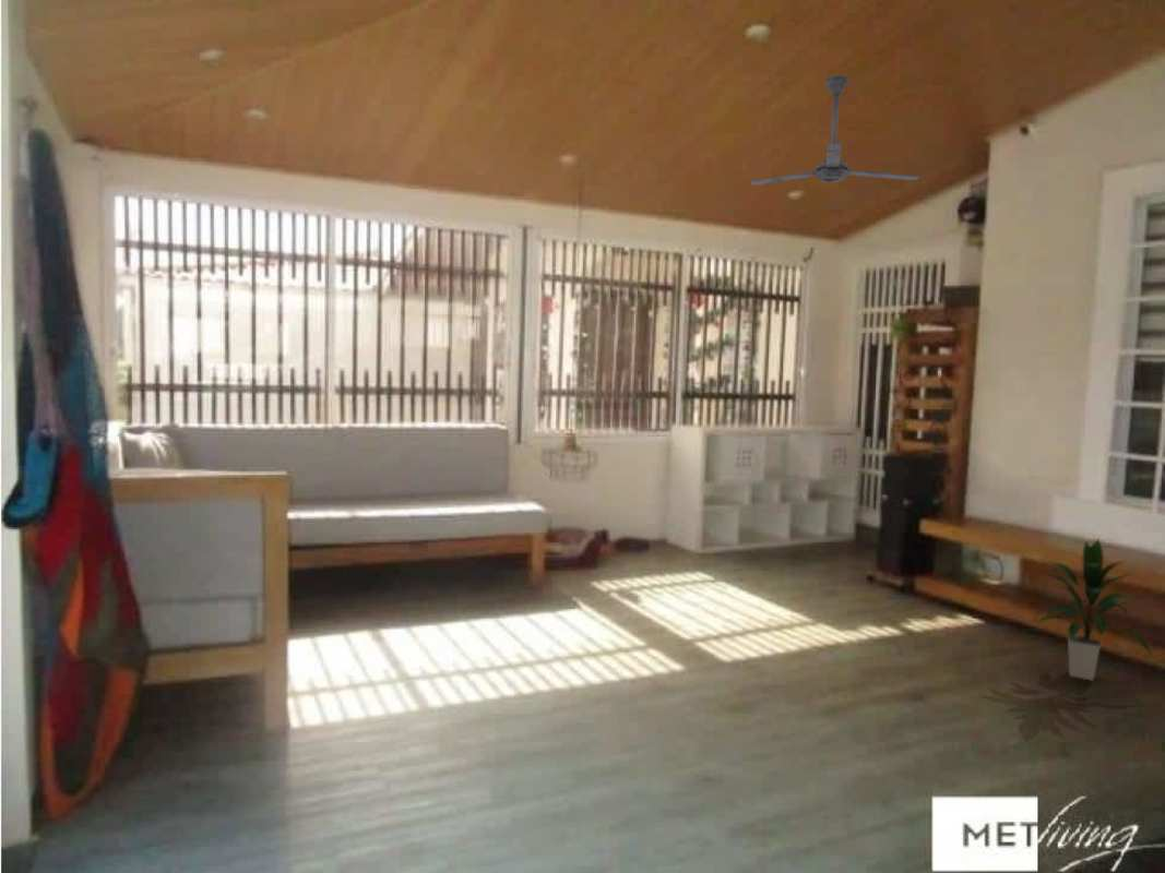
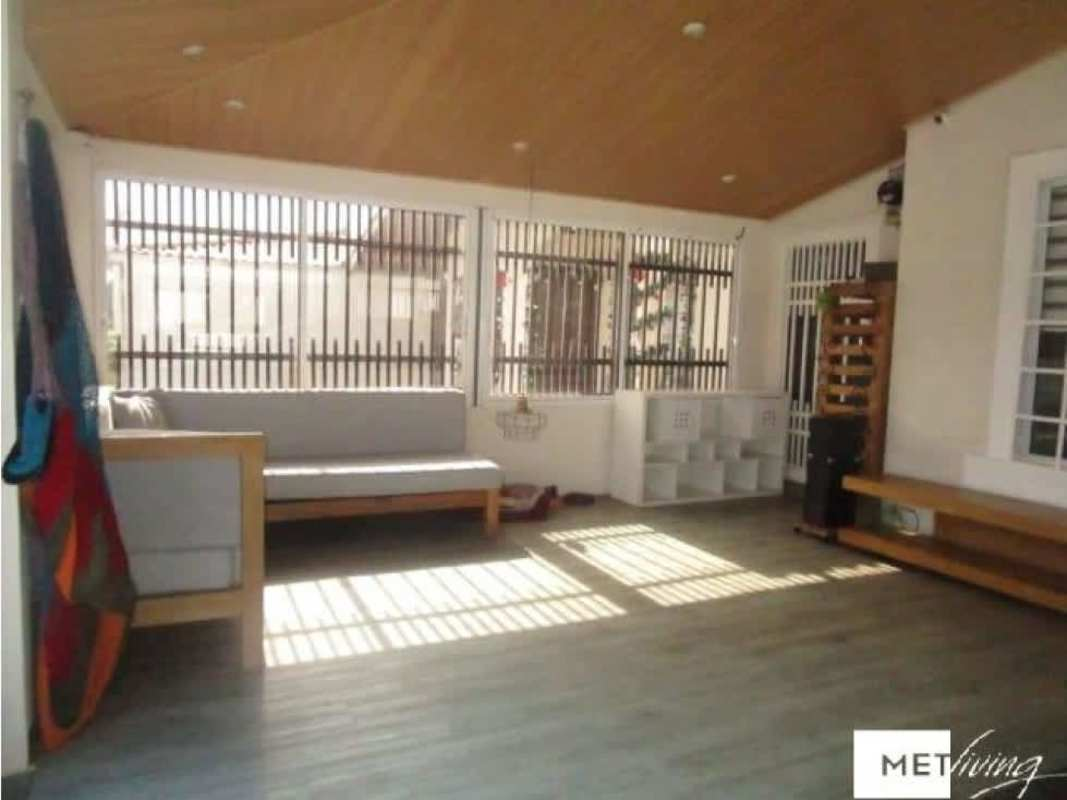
- indoor plant (1091, 610)
- ceiling fan (835, 122)
